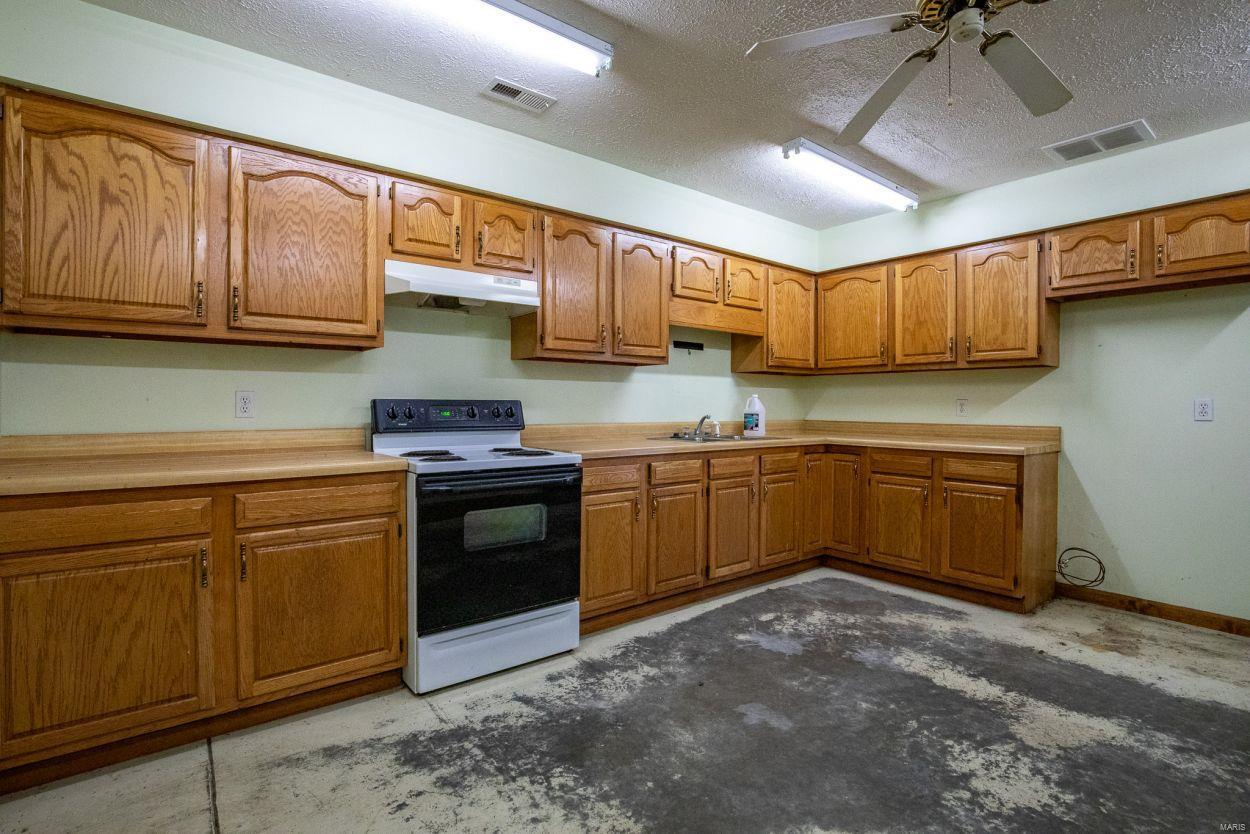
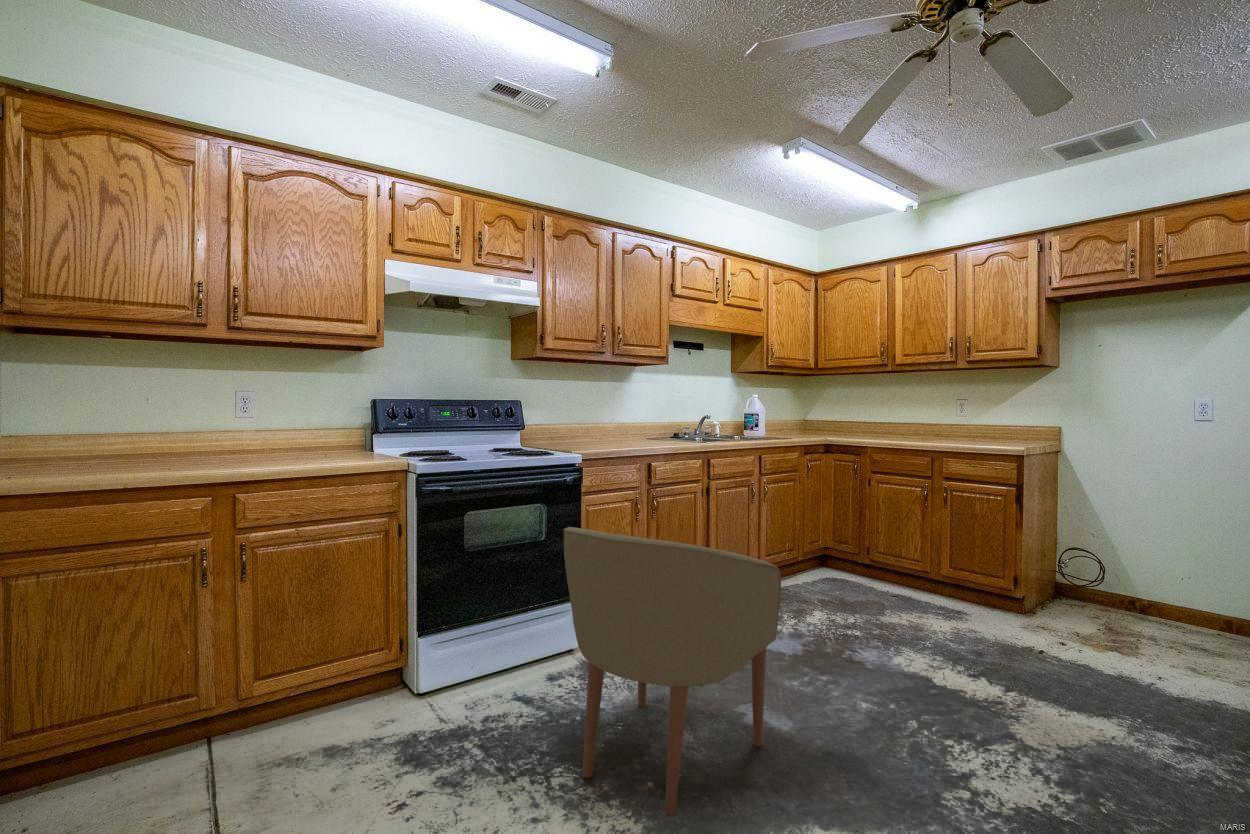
+ chair (662, 639)
